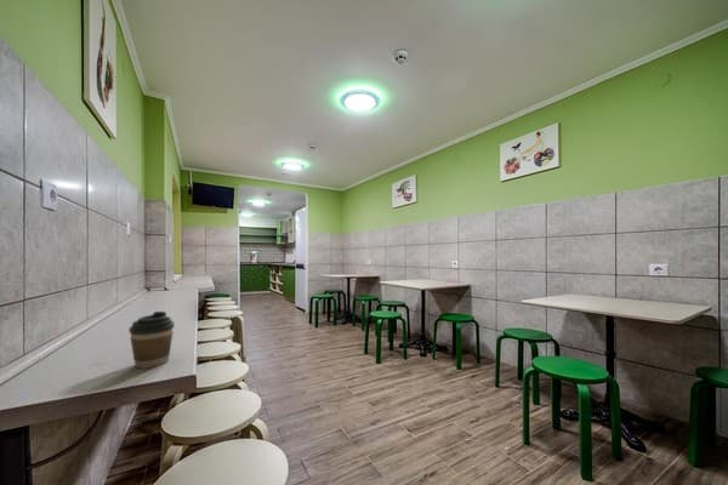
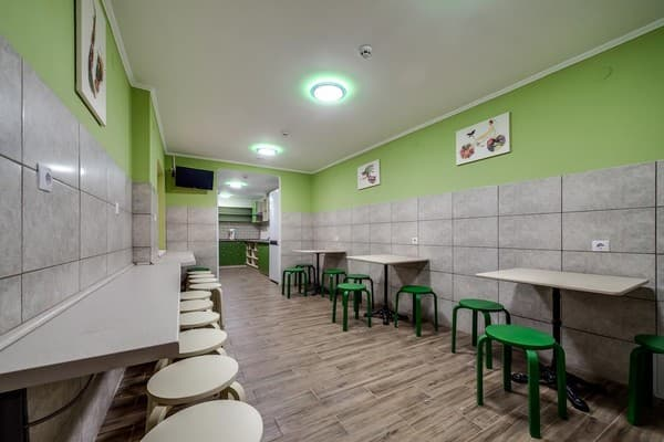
- coffee cup (152, 338)
